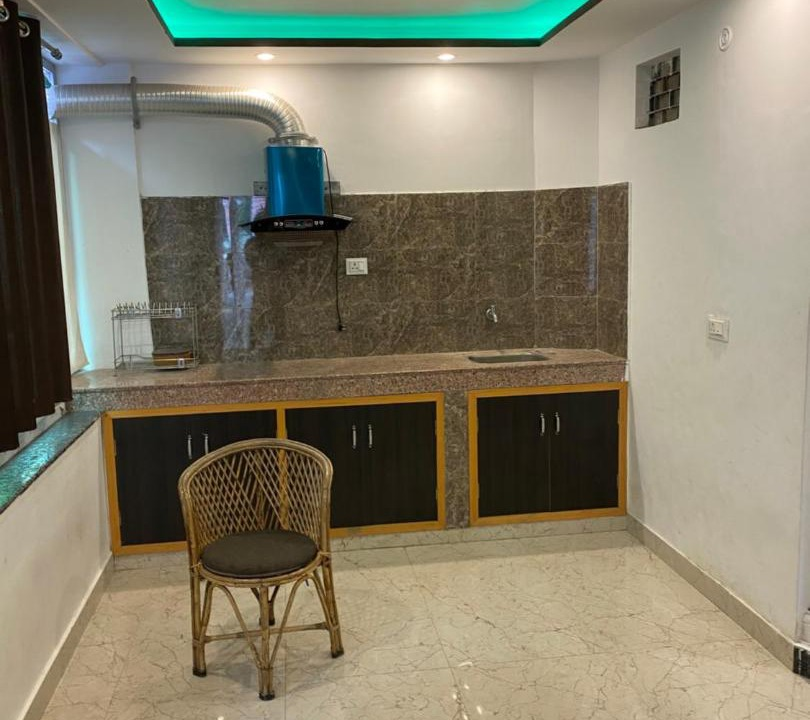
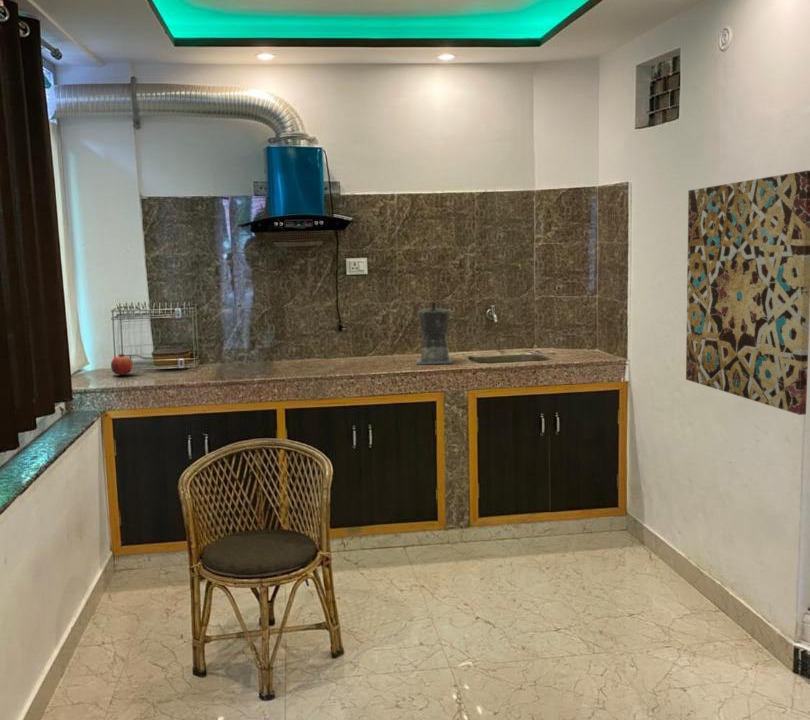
+ coffee maker (433, 331)
+ wall art (741, 290)
+ fruit (121, 364)
